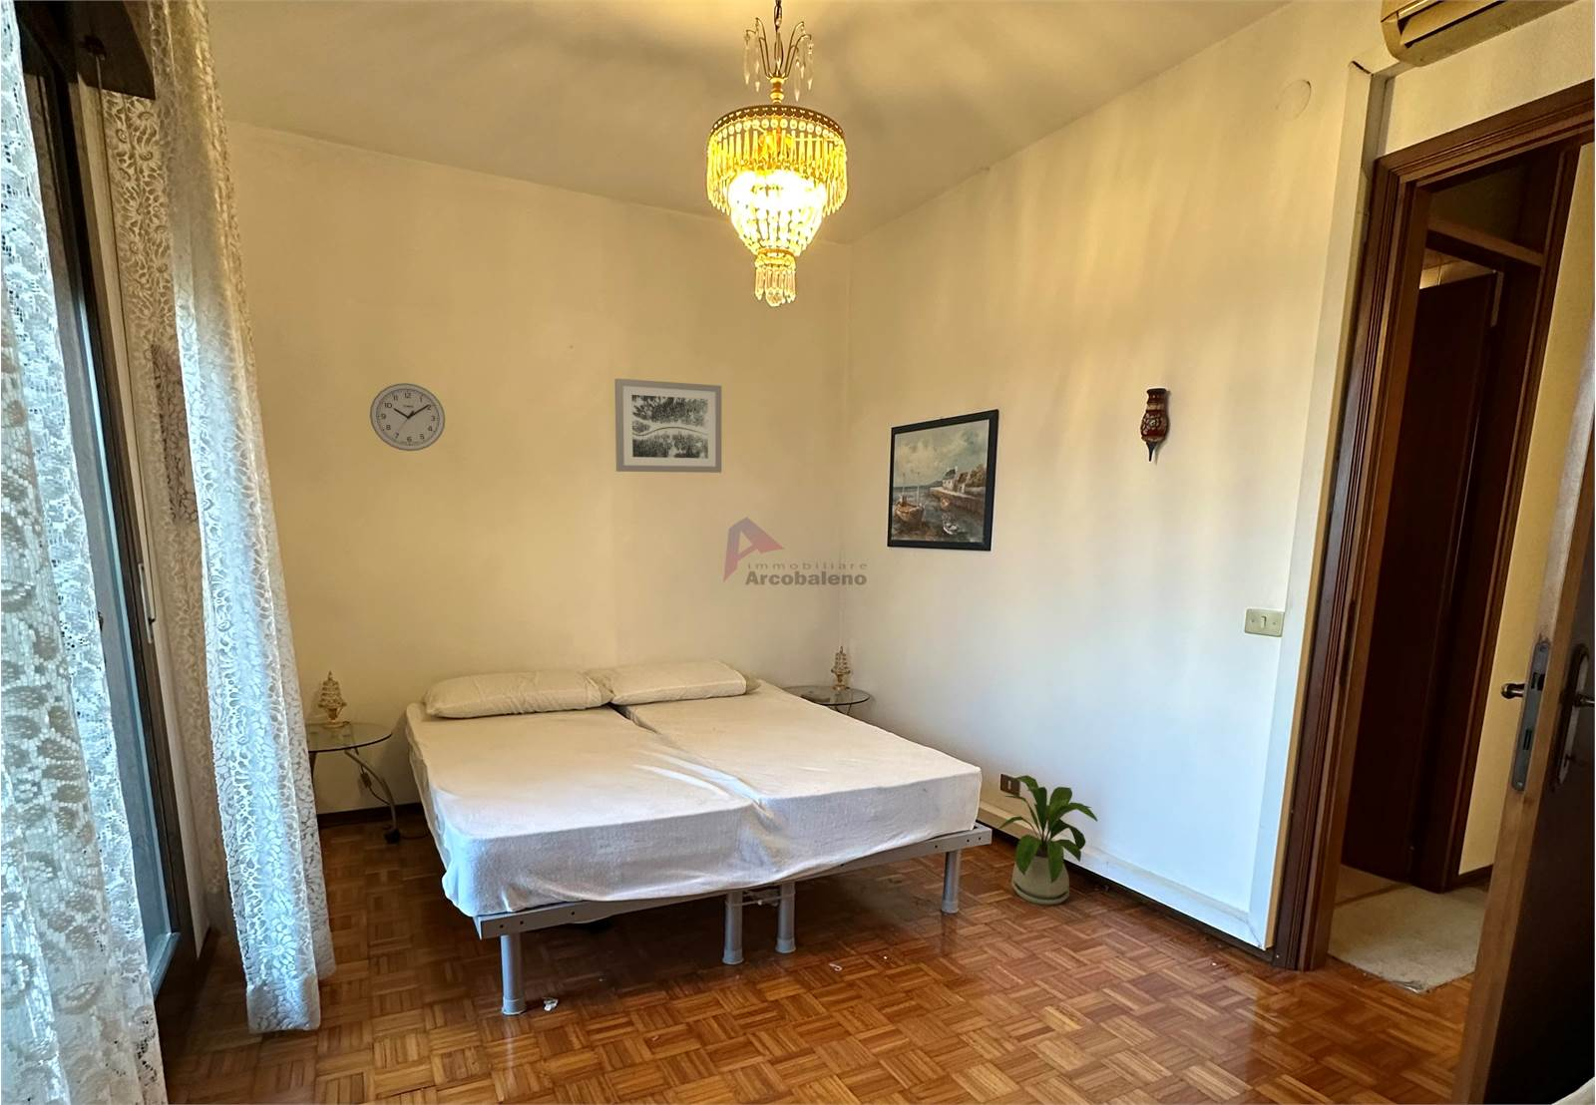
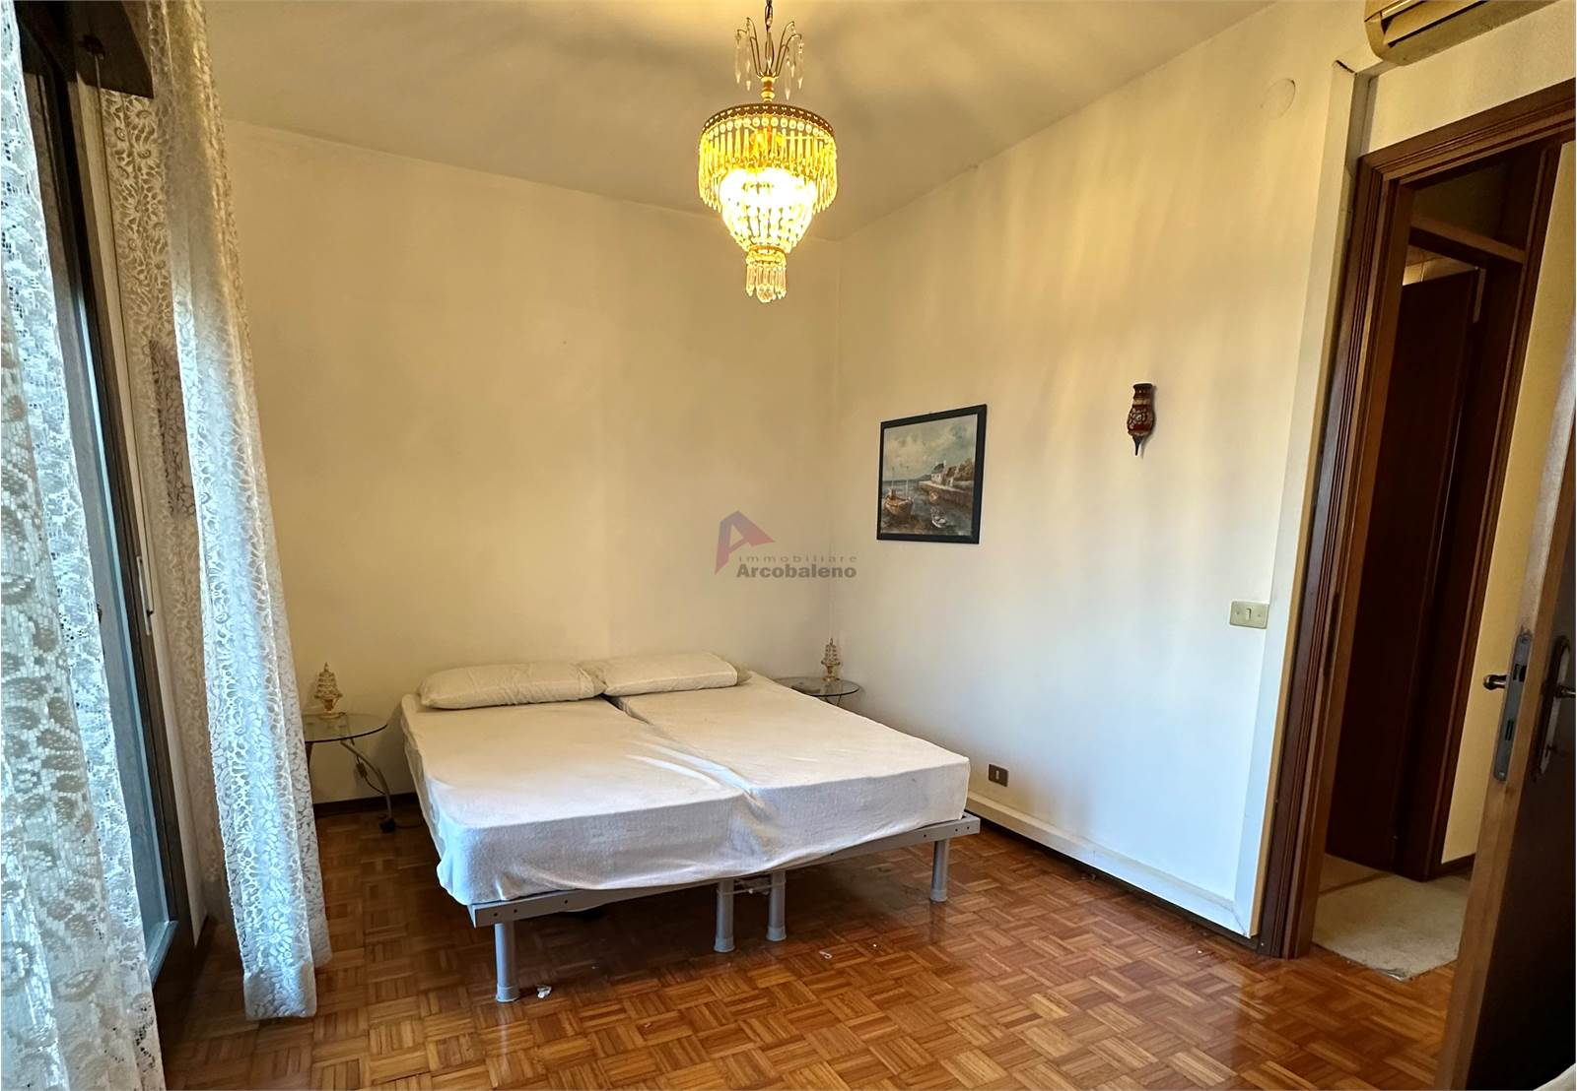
- house plant (1054, 832)
- wall clock (407, 417)
- wall art (669, 427)
